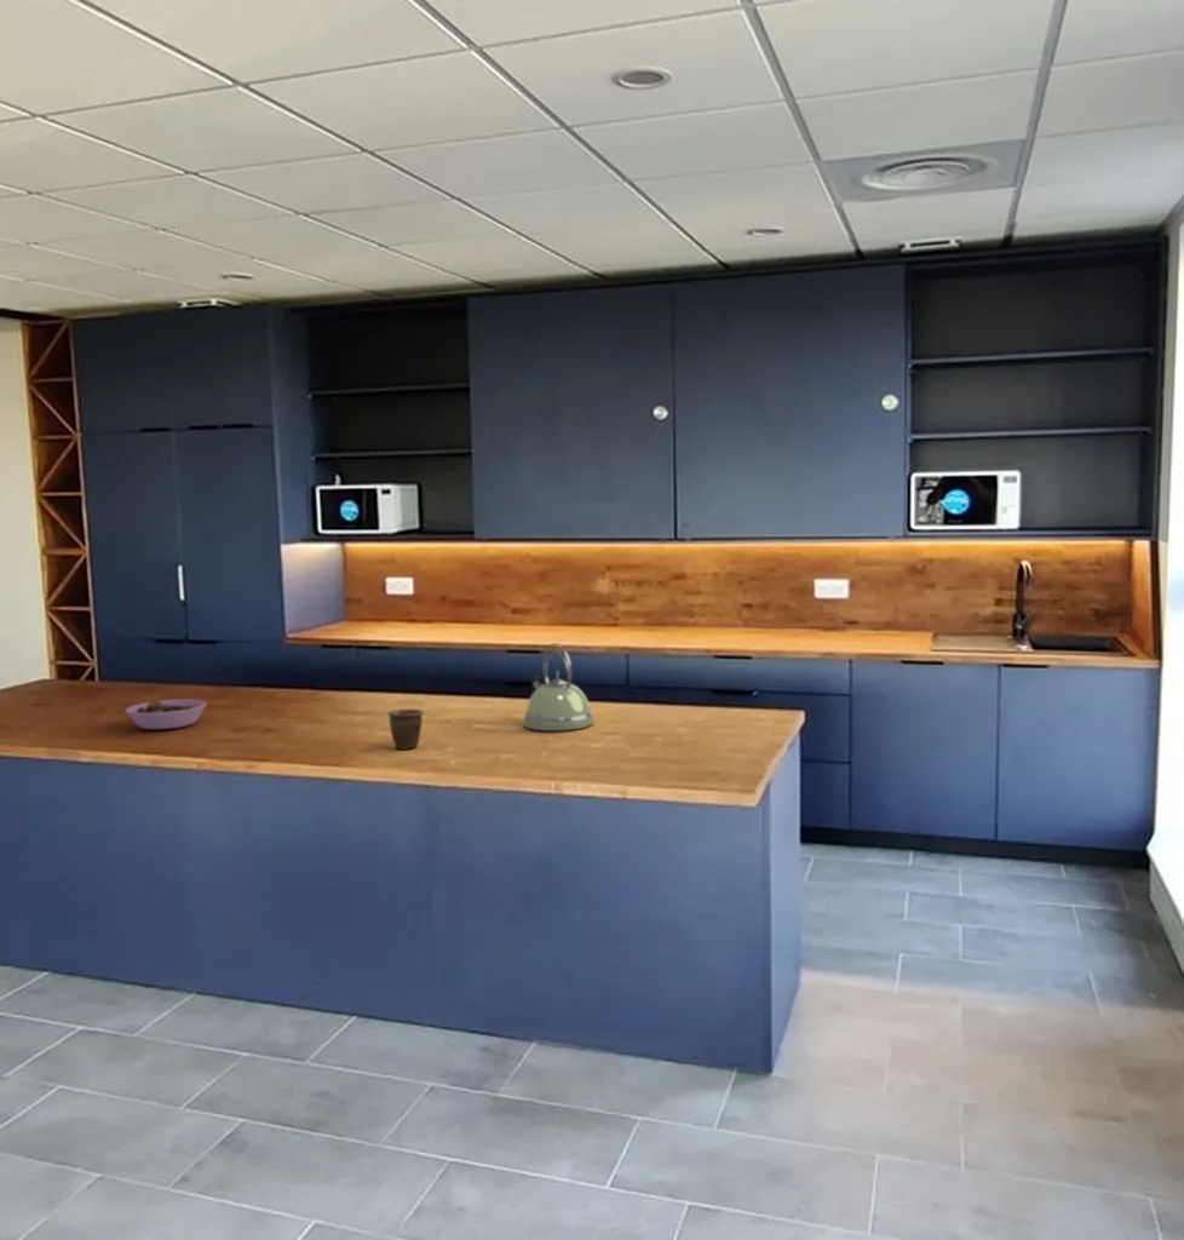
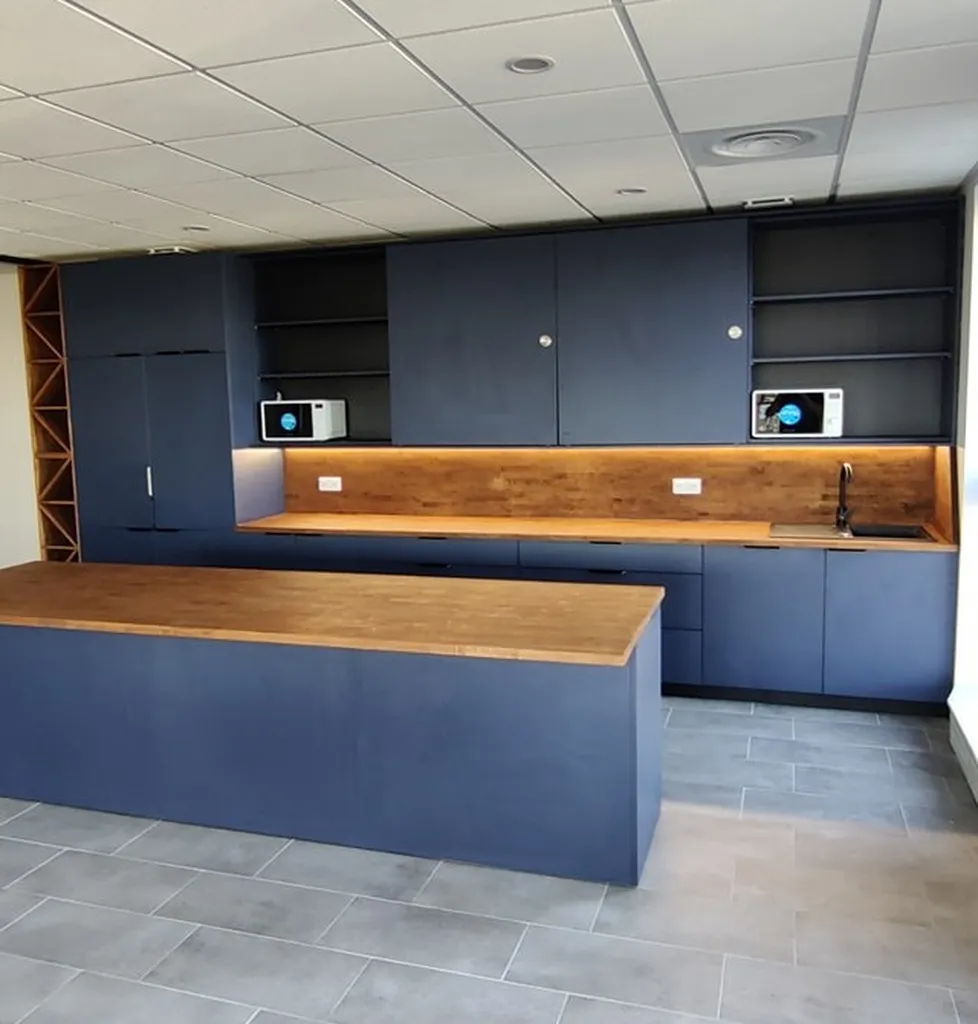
- bowl (166, 712)
- mug (407, 728)
- kettle (554, 683)
